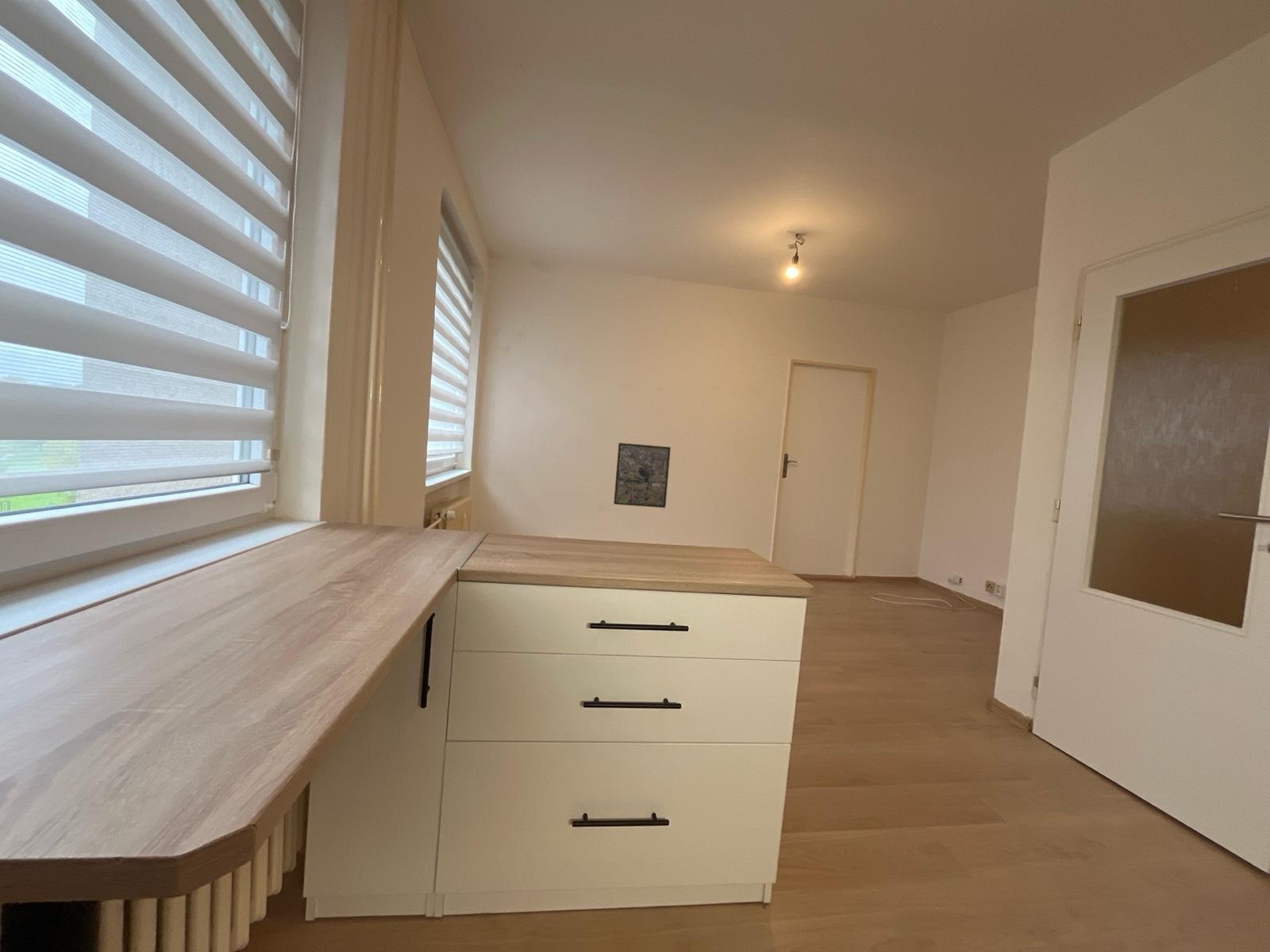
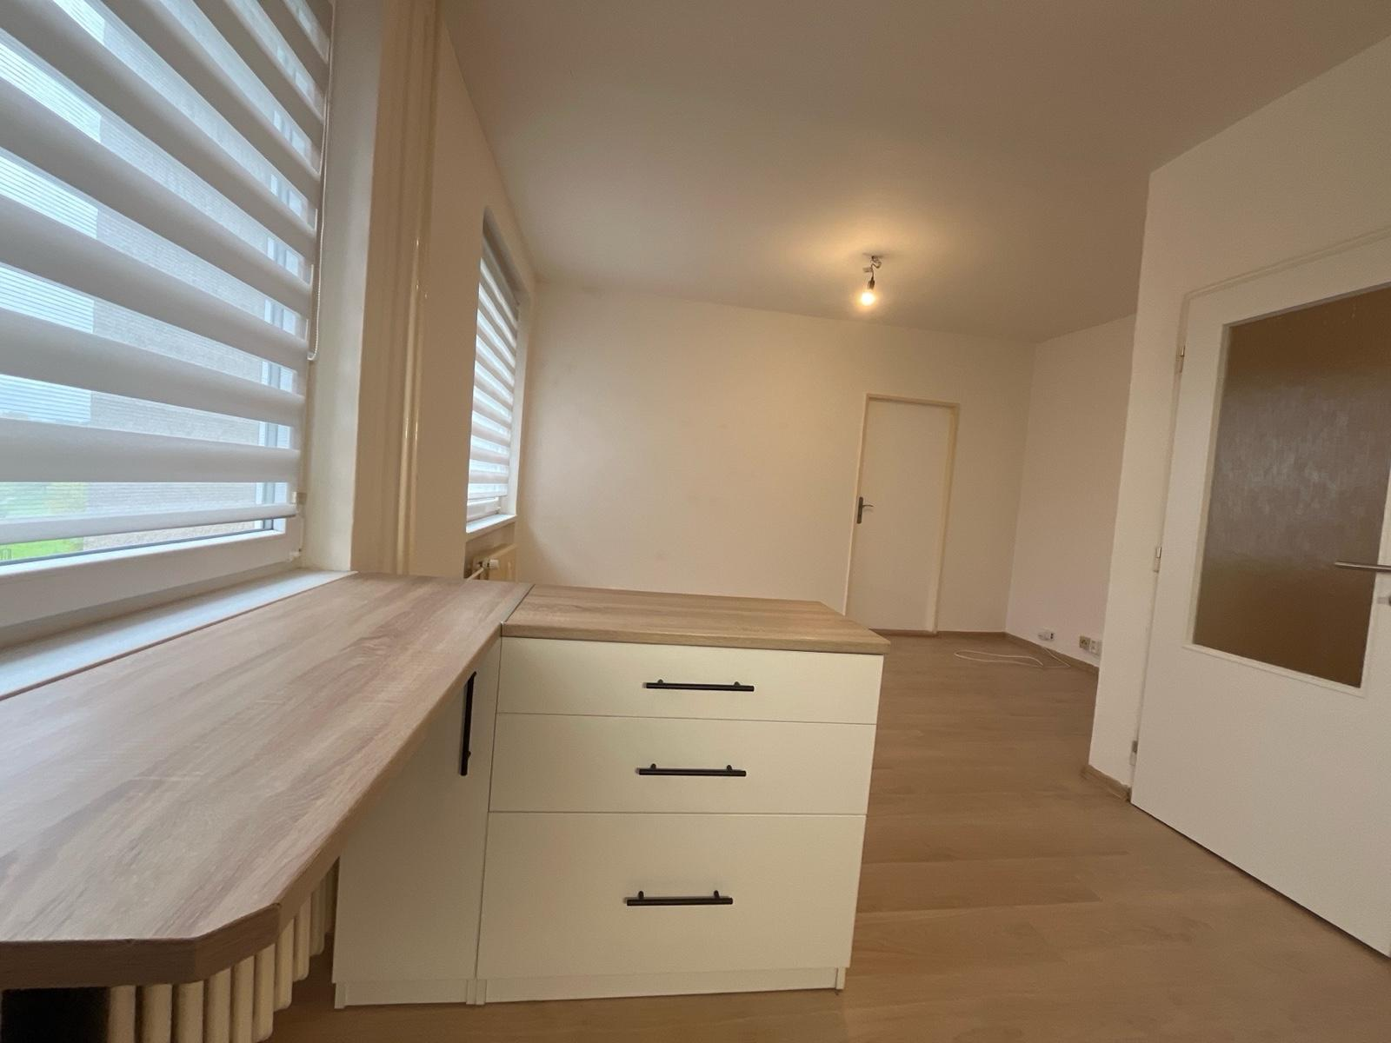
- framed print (642, 475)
